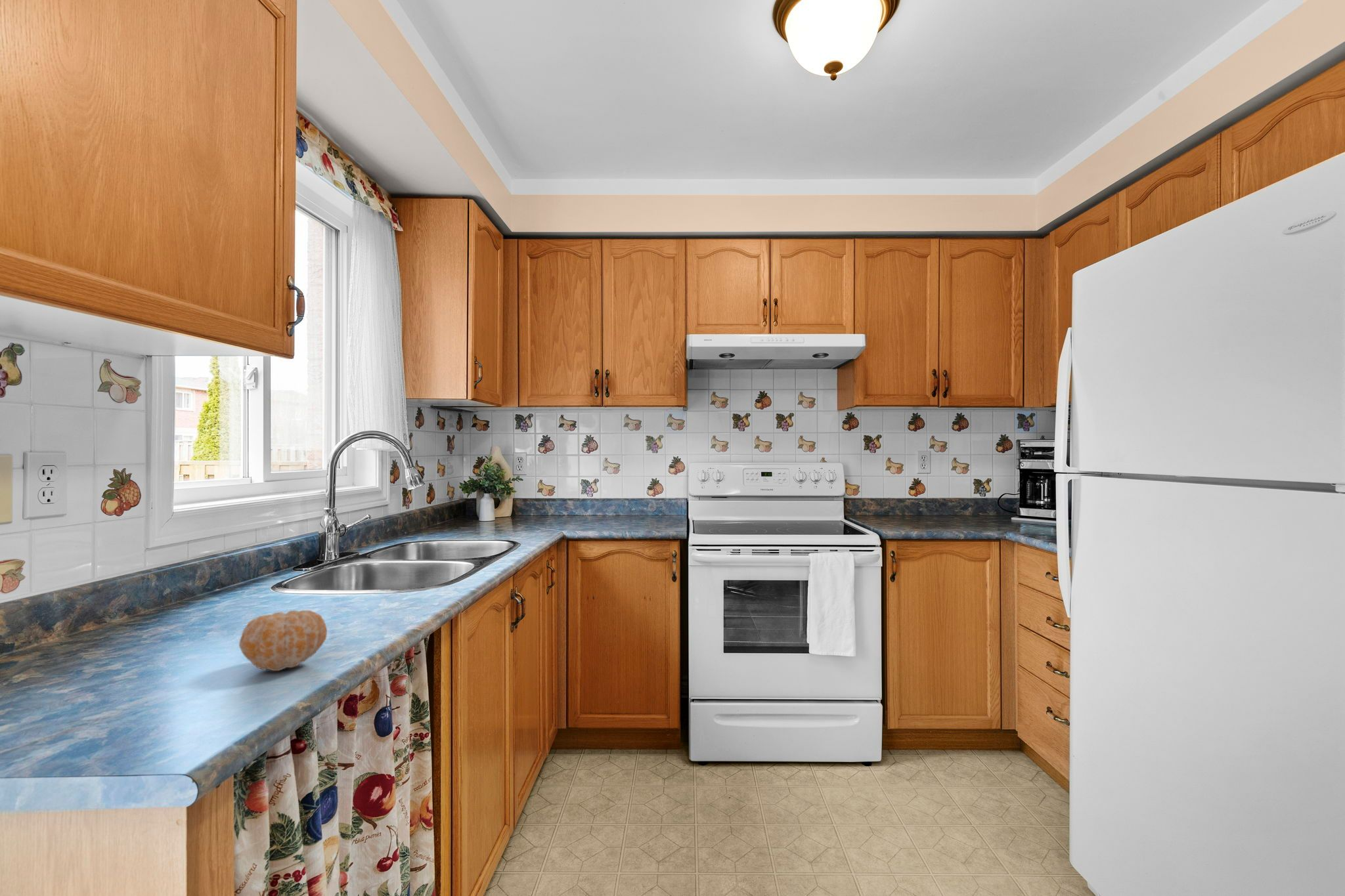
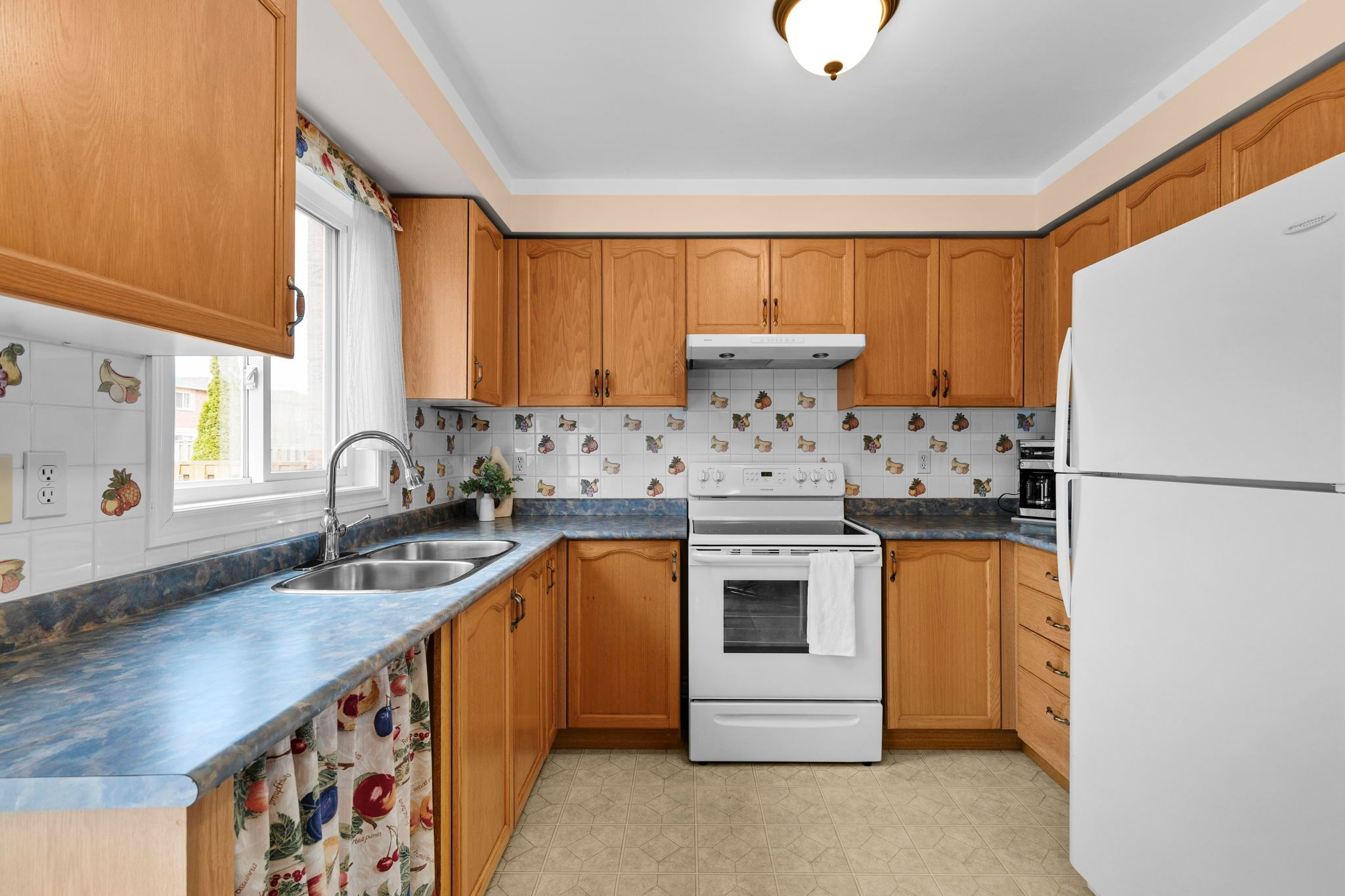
- fruit (284, 639)
